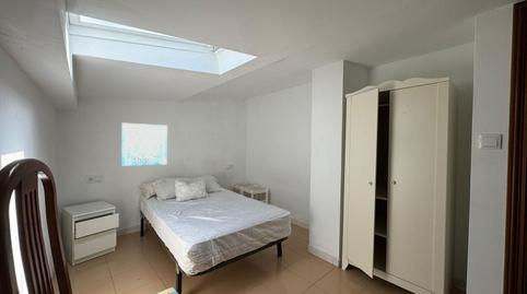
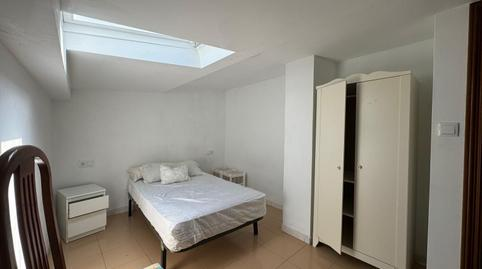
- wall art (145, 144)
